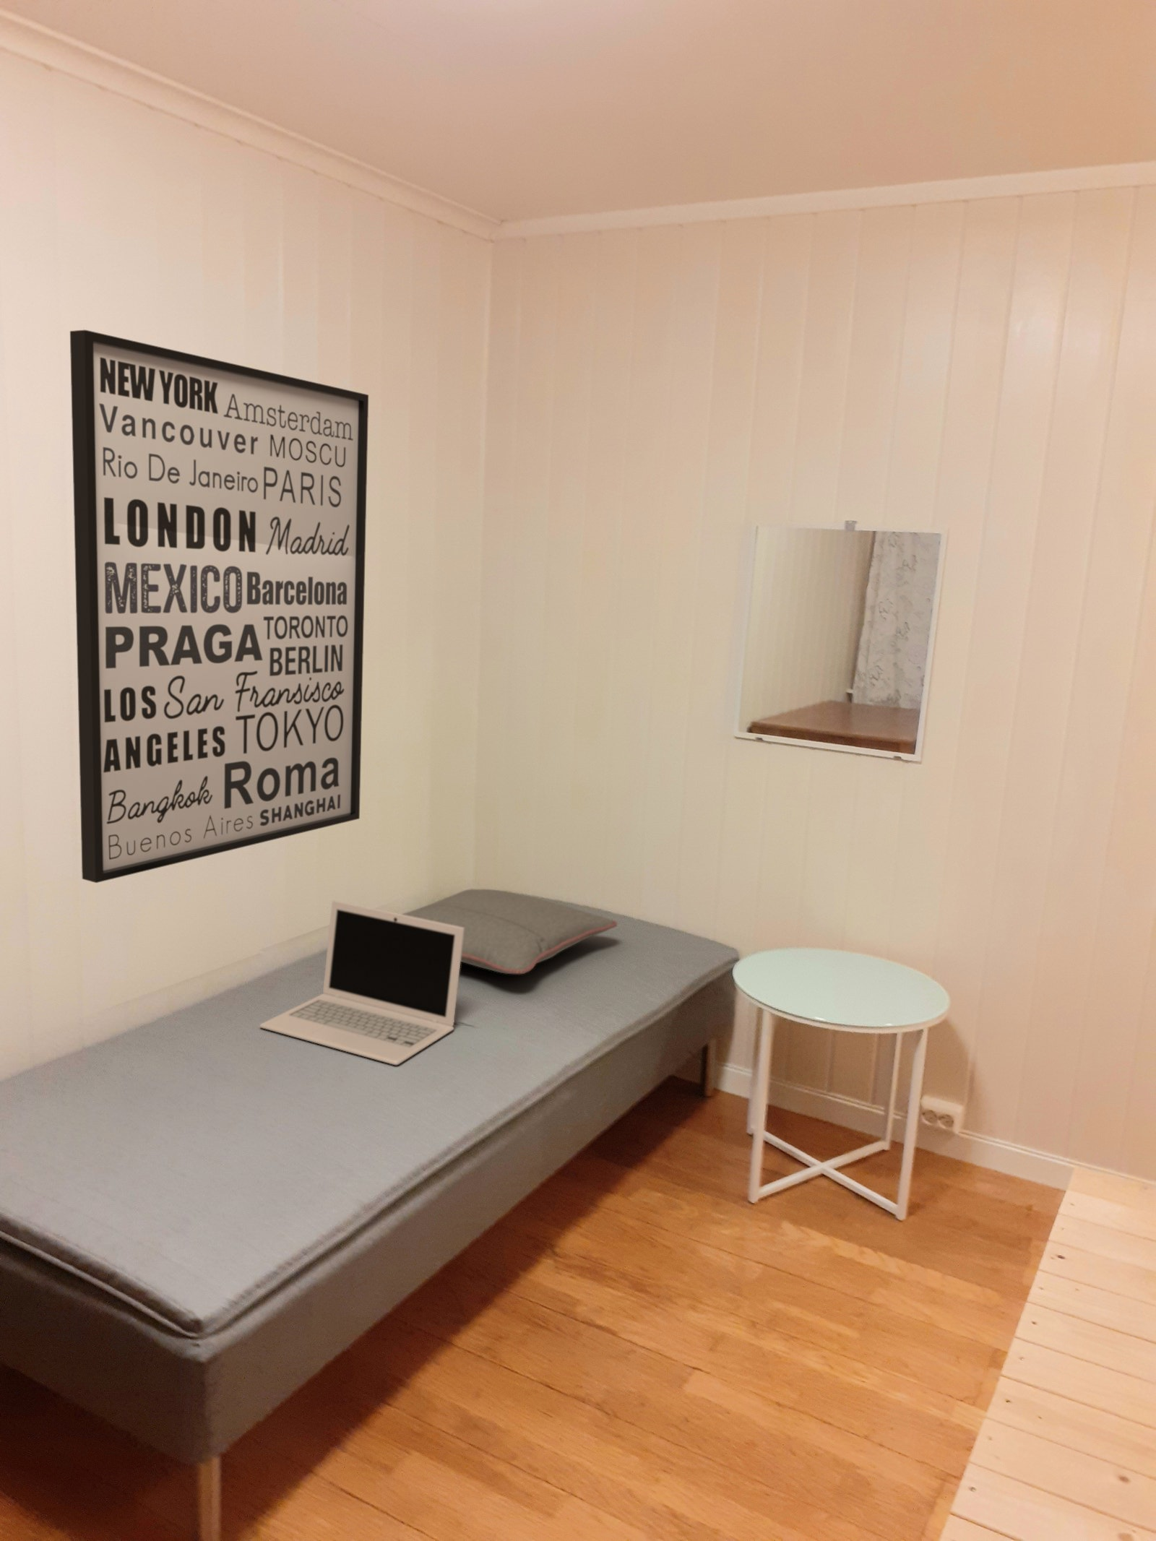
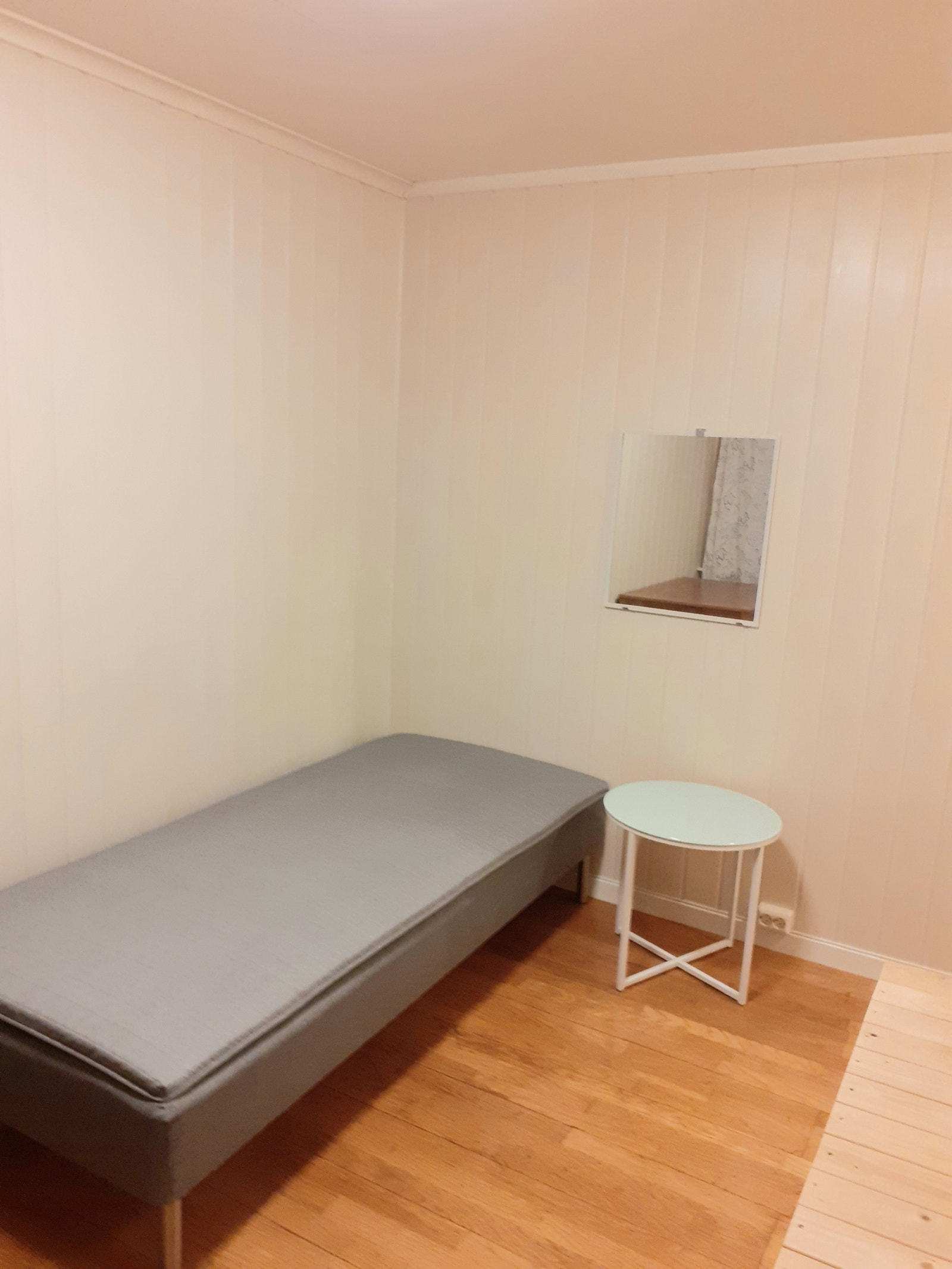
- laptop (362, 978)
- pillow (492, 927)
- wall art (238, 614)
